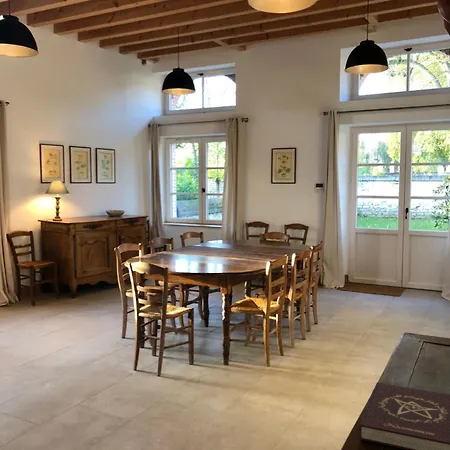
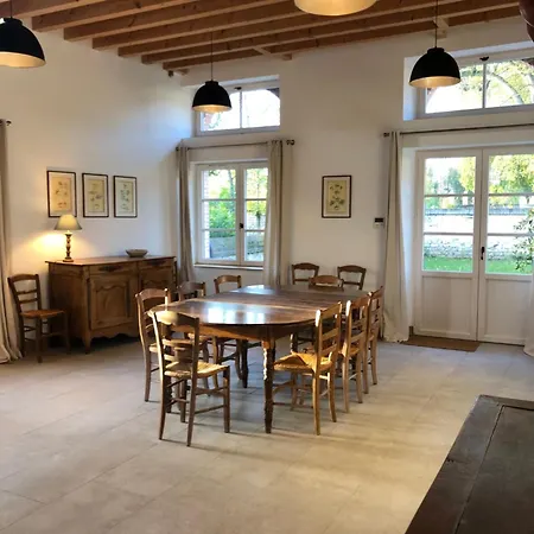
- book (408, 415)
